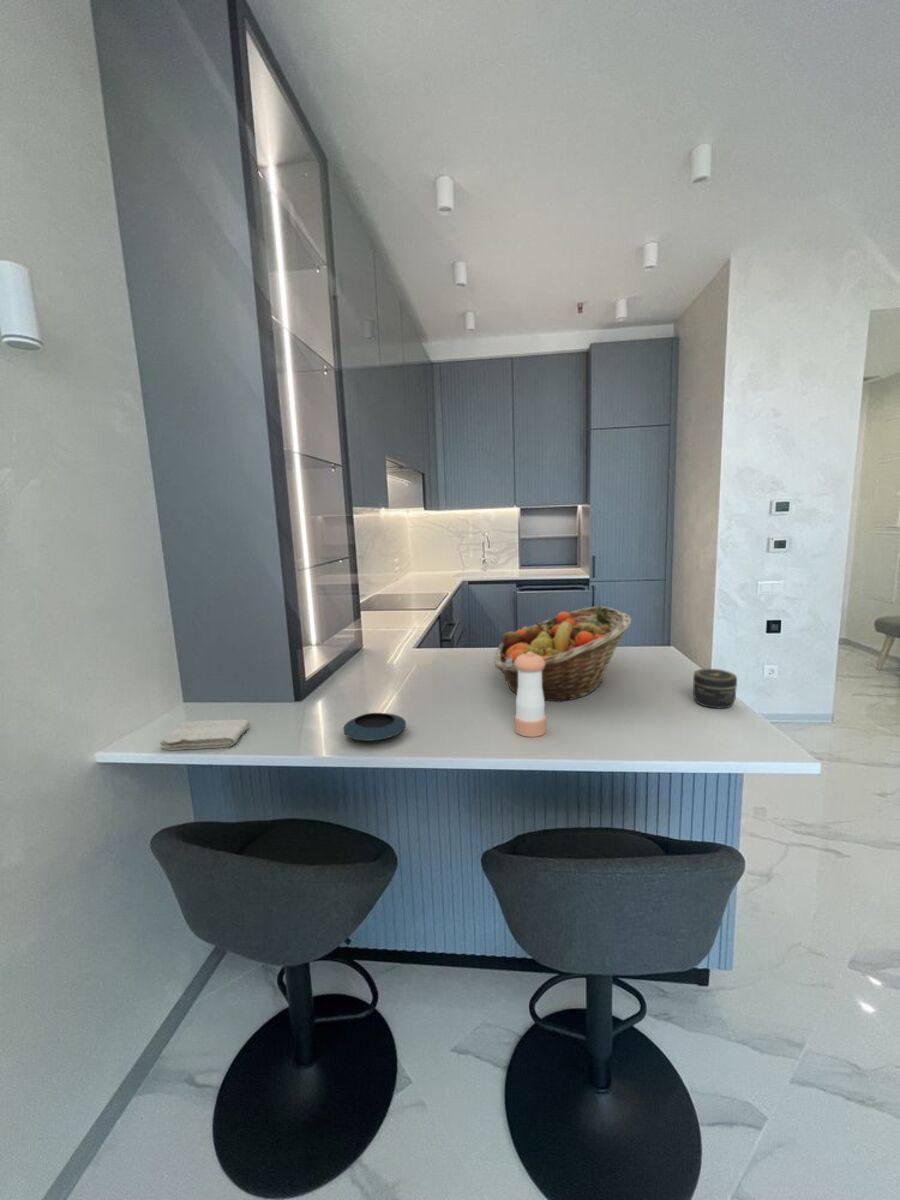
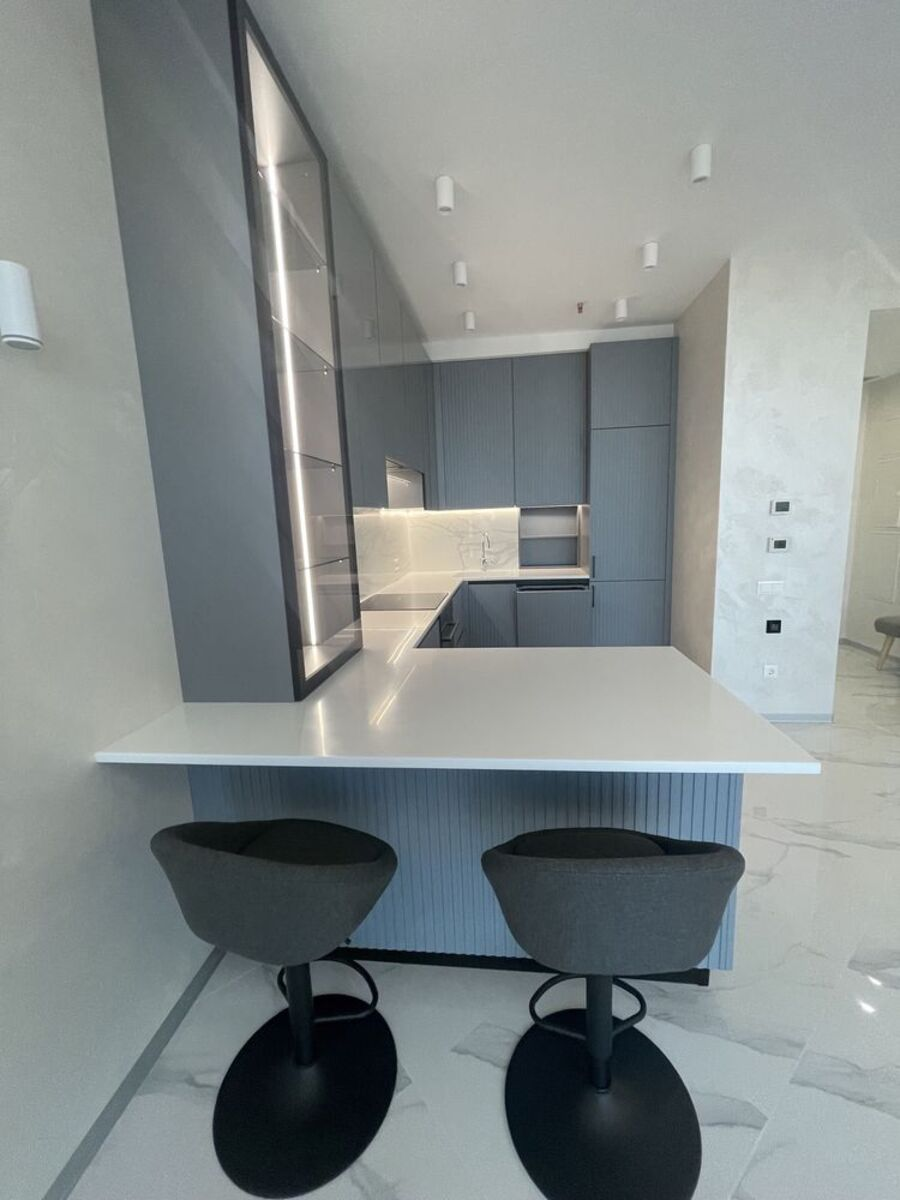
- saucer (374, 724)
- pepper shaker (530, 691)
- washcloth (206, 733)
- fruit basket (559, 647)
- jar (714, 688)
